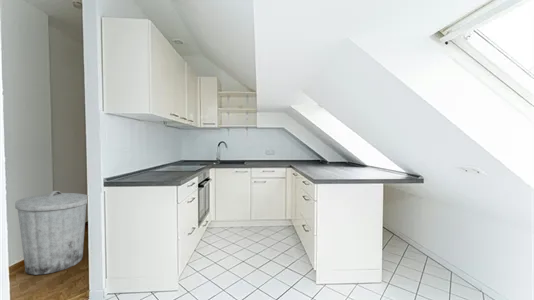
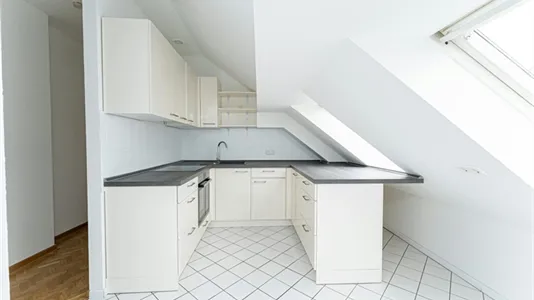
- trash can (55, 227)
